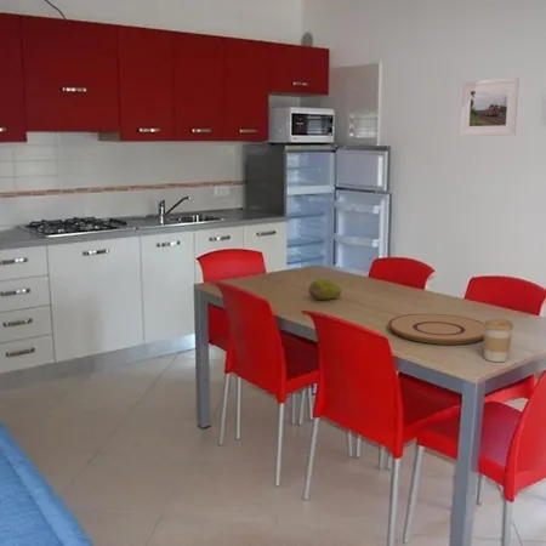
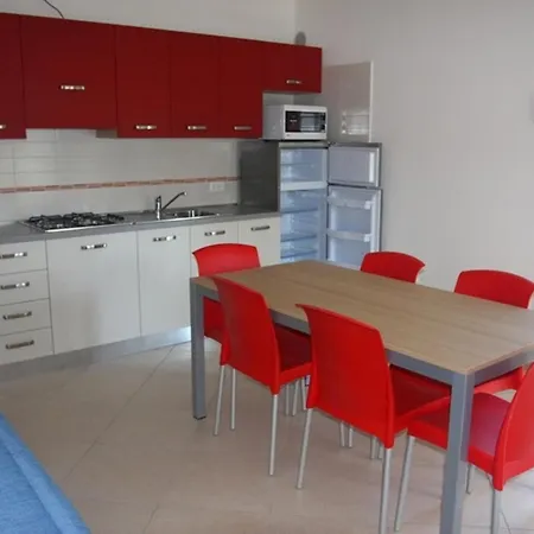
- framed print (488, 108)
- plate (438, 328)
- coffee cup (496, 339)
- fruit (324, 289)
